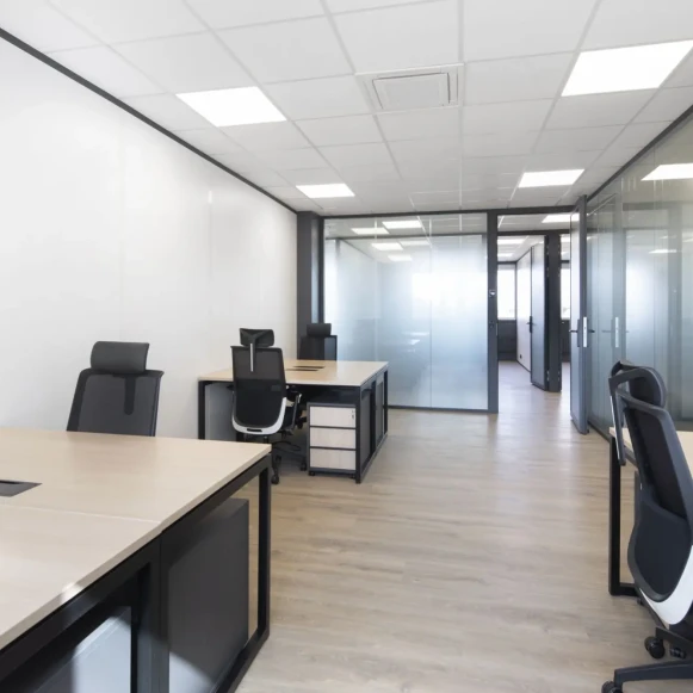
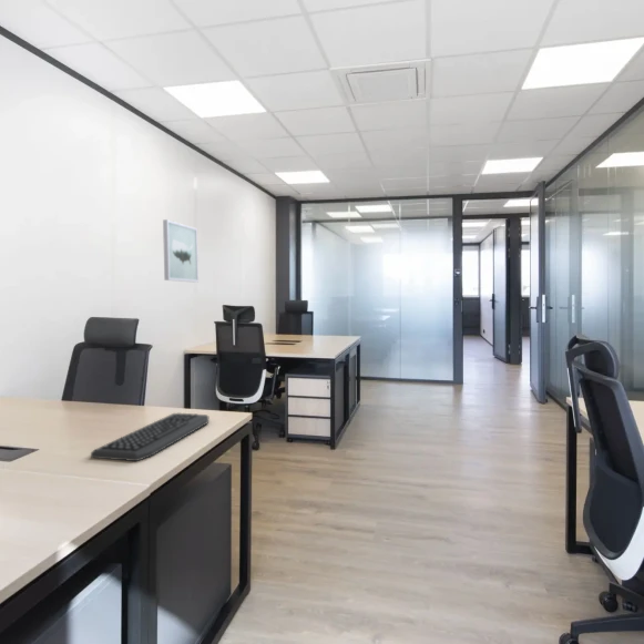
+ wall art (182, 253)
+ keyboard (160, 432)
